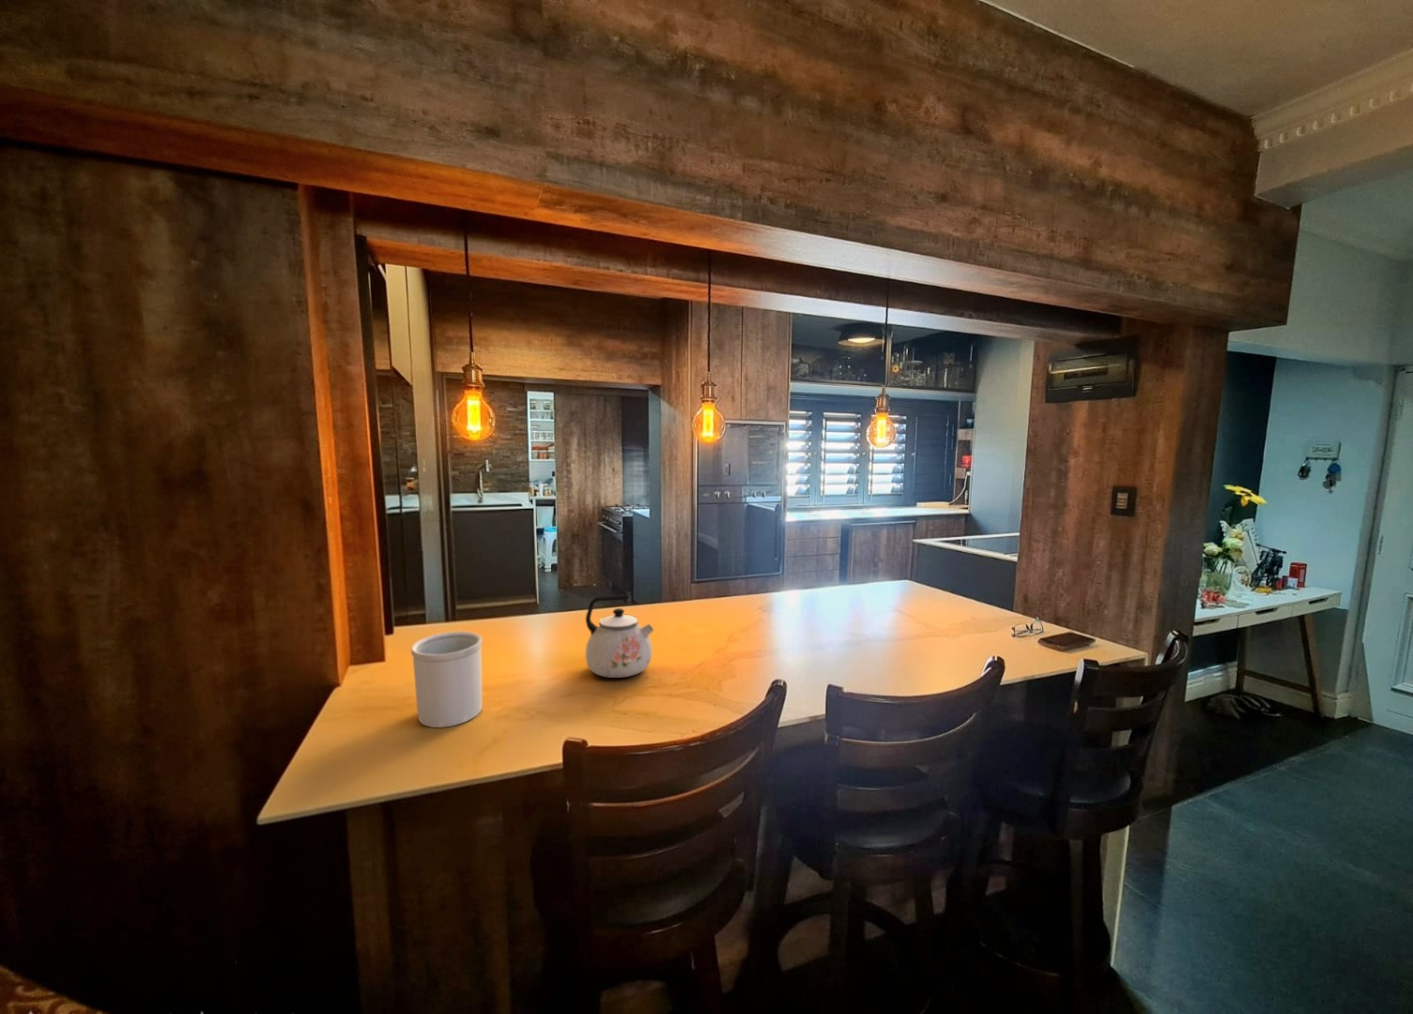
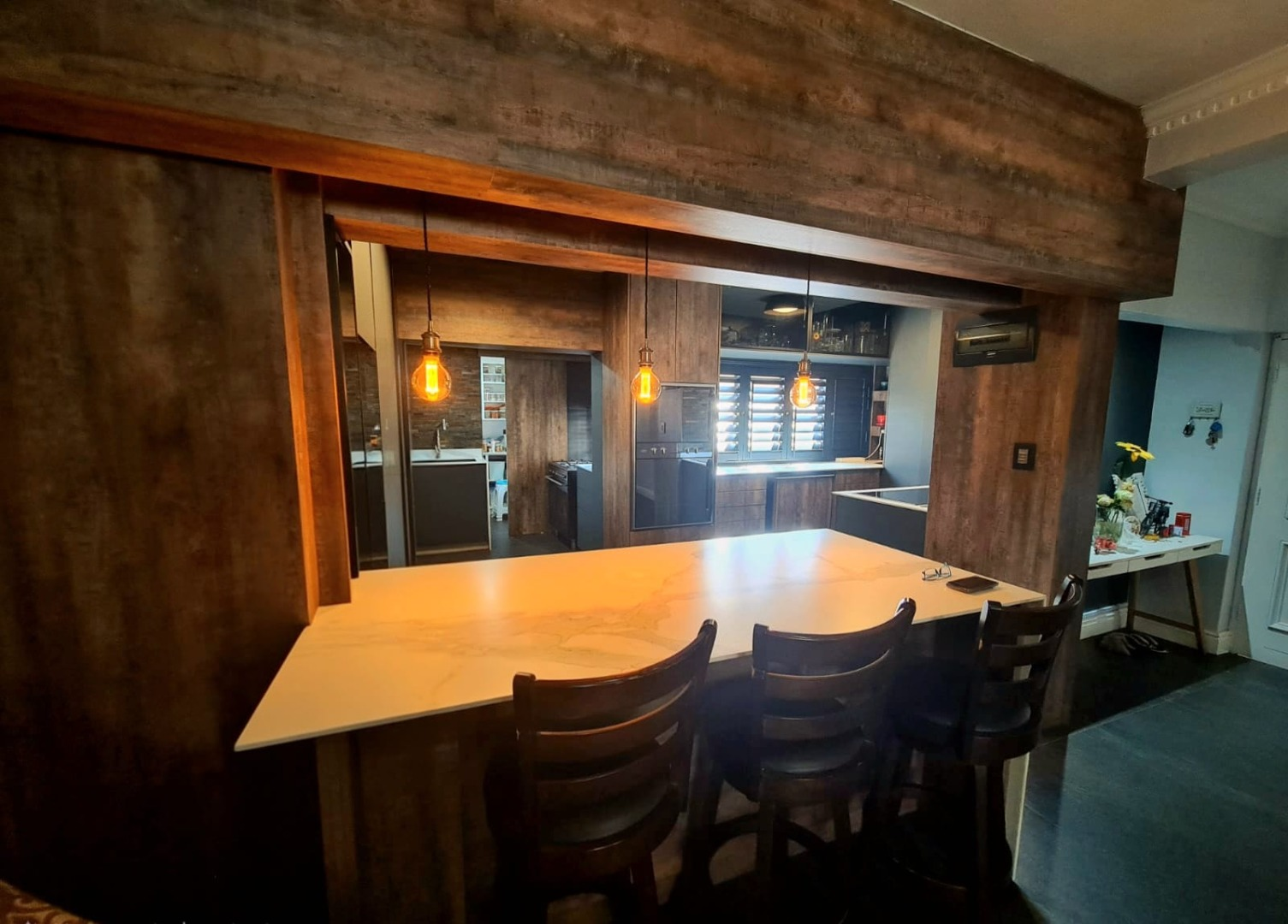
- kettle (619, 632)
- utensil holder (449, 678)
